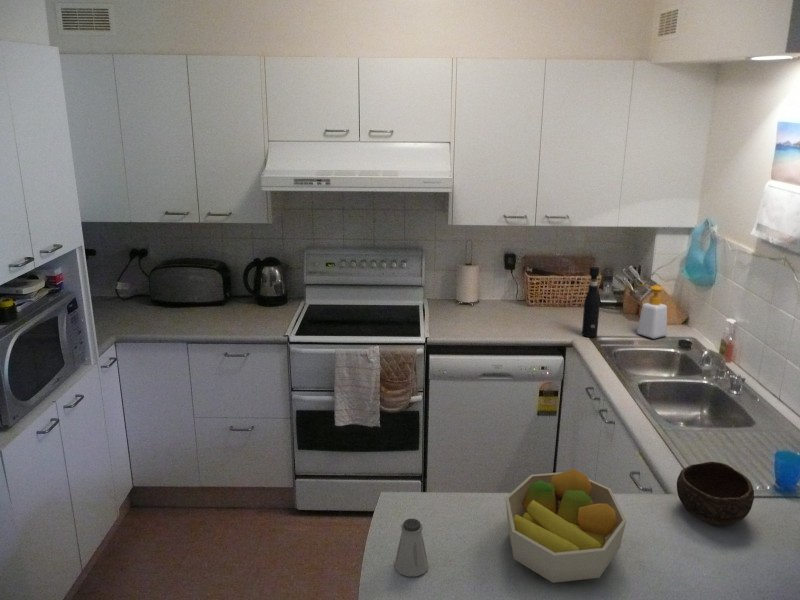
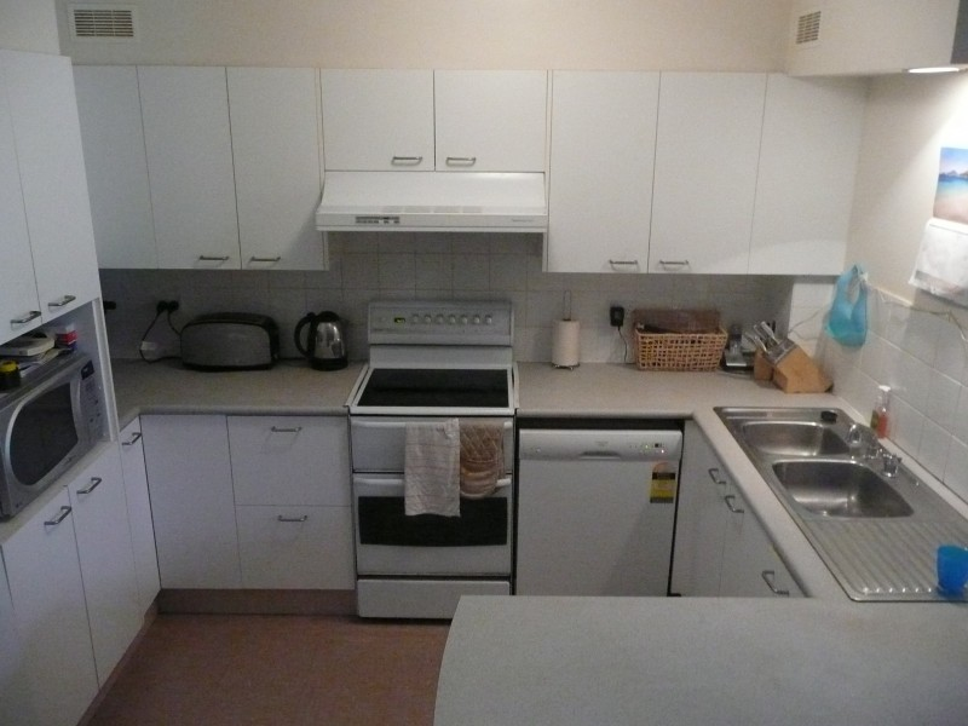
- bowl (714, 493)
- pepper grinder (592, 301)
- saltshaker (411, 544)
- soap bottle (650, 309)
- fruit bowl (563, 518)
